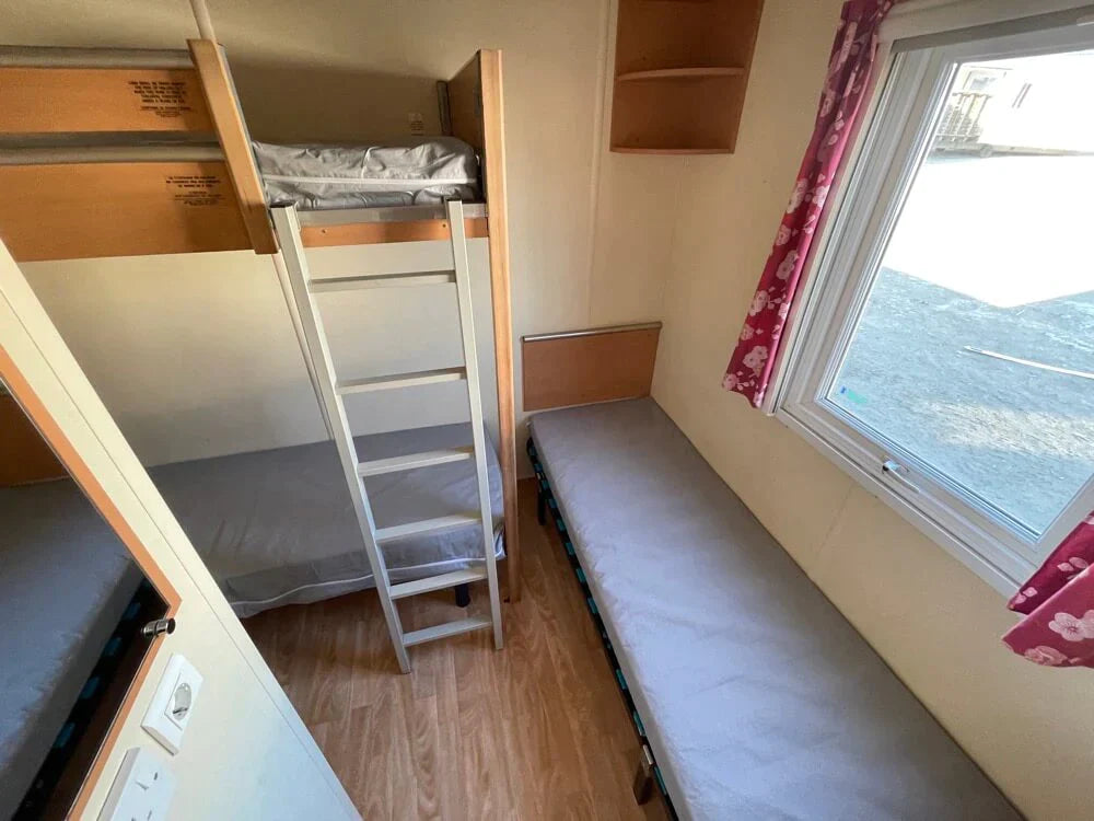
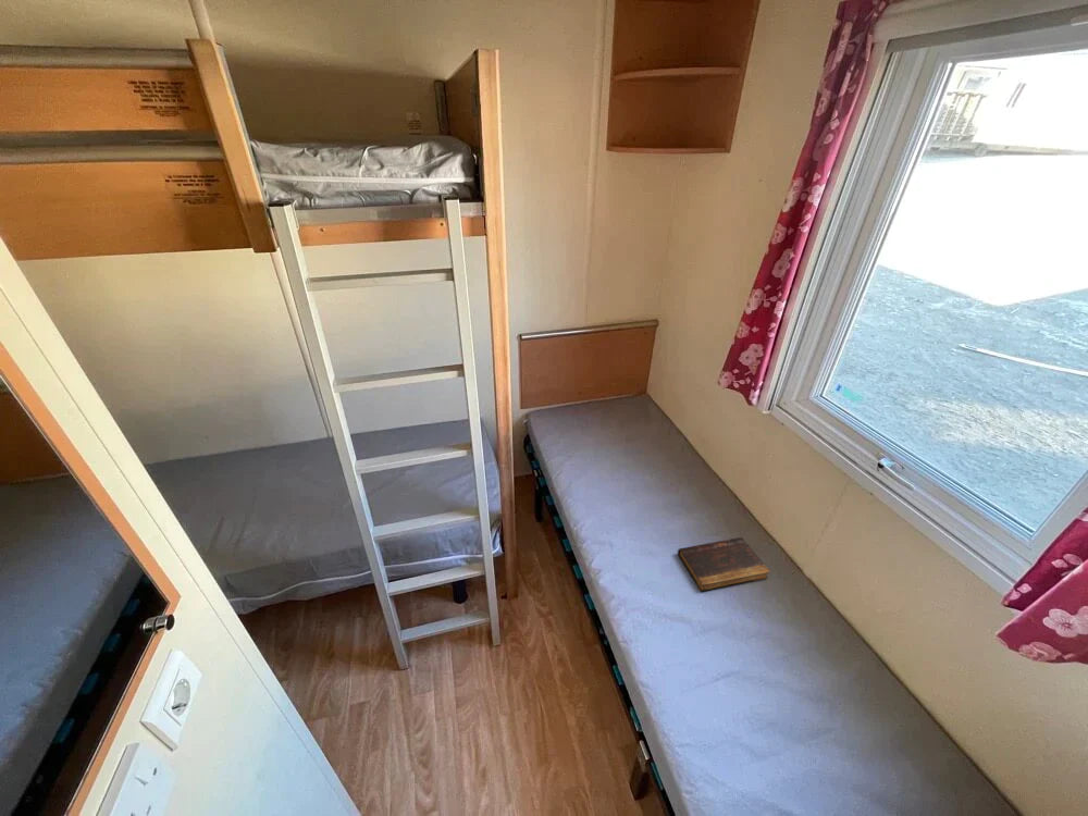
+ book (721, 562)
